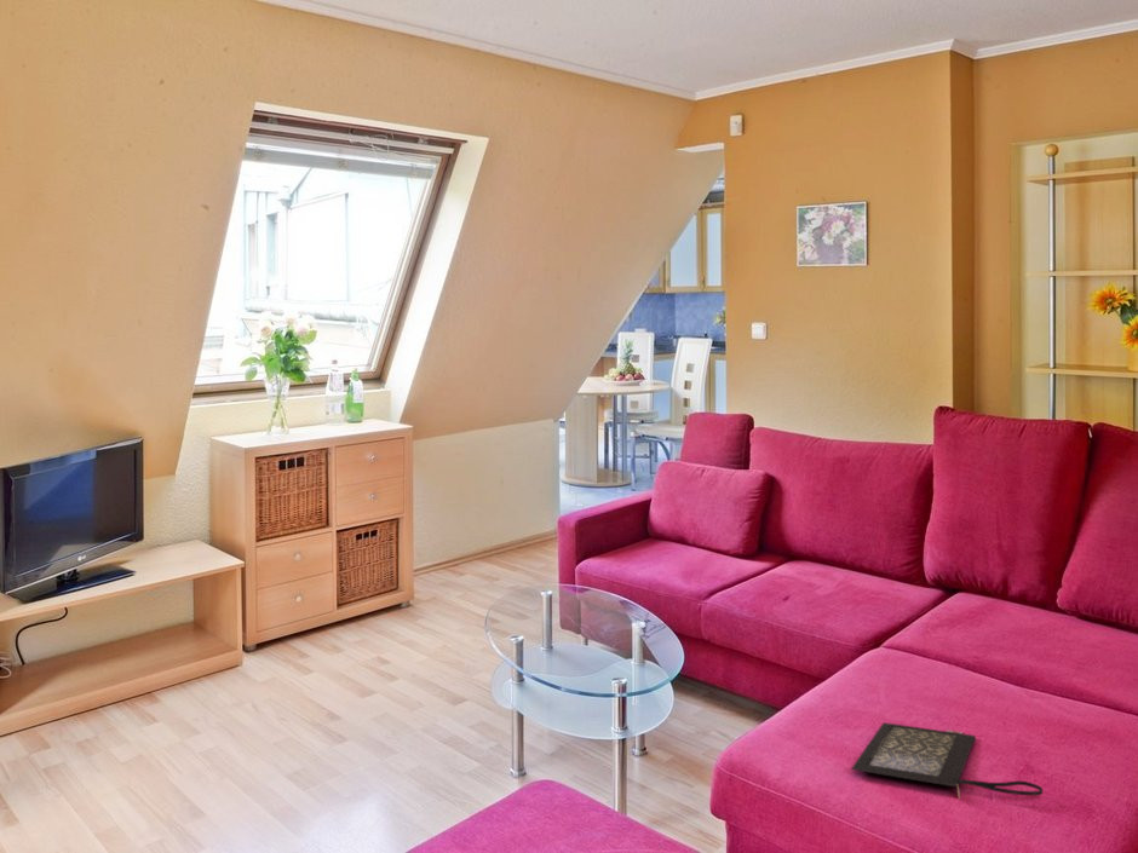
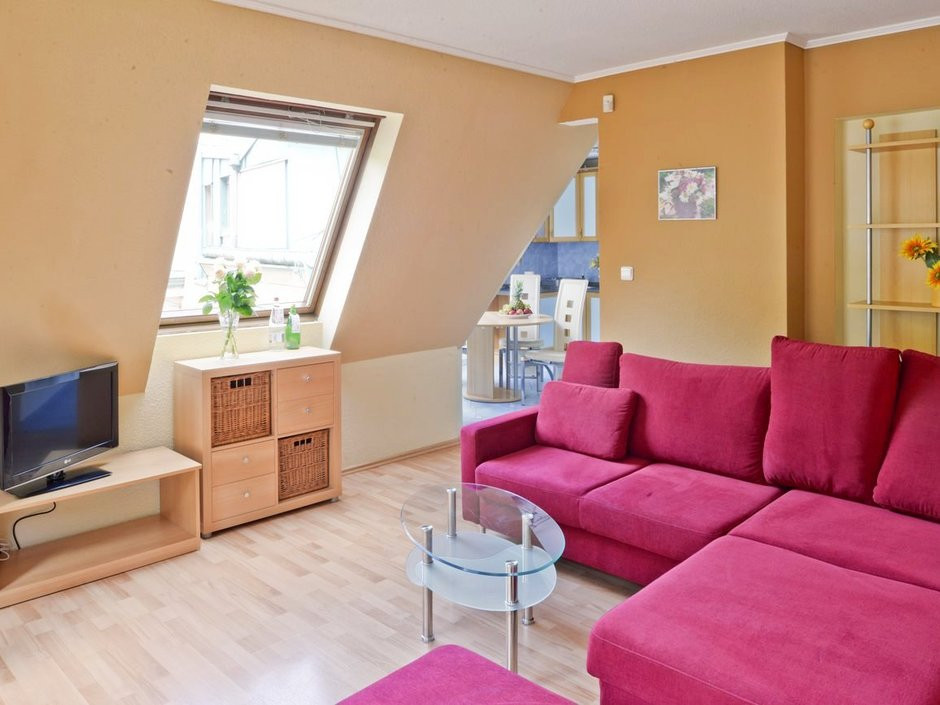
- clutch bag (919, 754)
